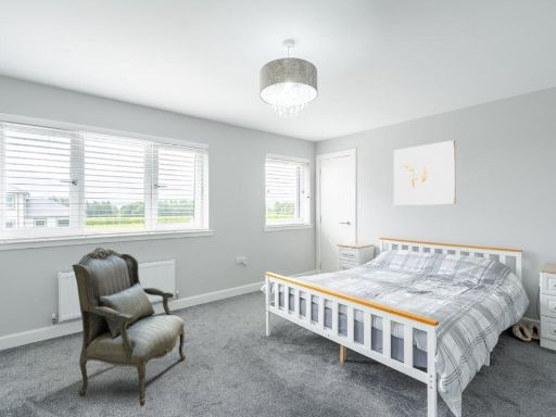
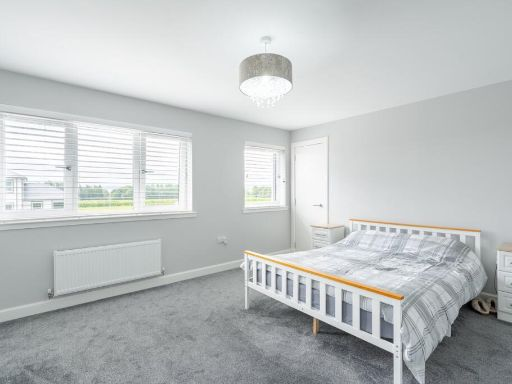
- wall art (421, 175)
- armchair (134, 312)
